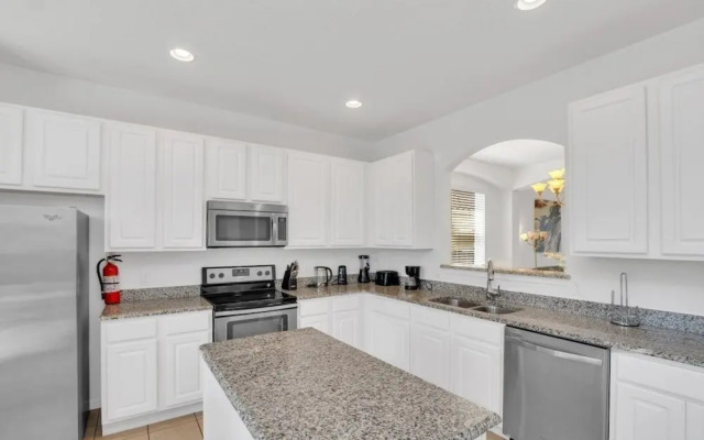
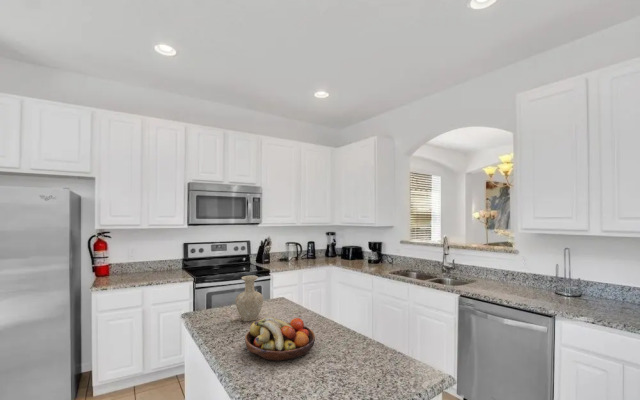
+ fruit bowl (280, 333)
+ vase (249, 297)
